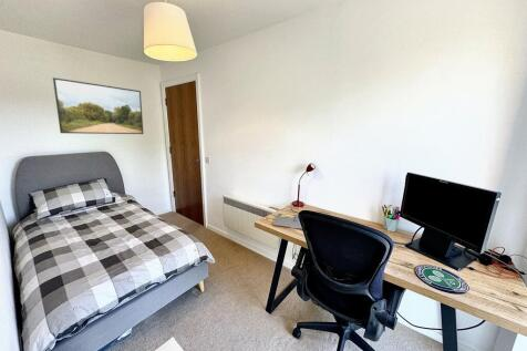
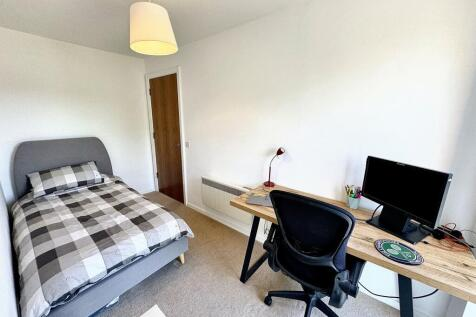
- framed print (104, 110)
